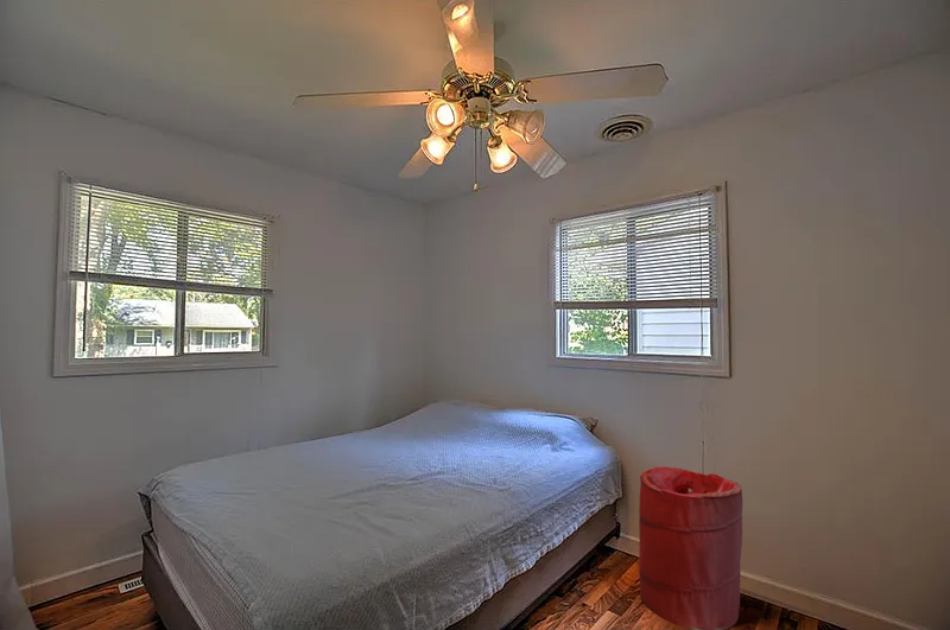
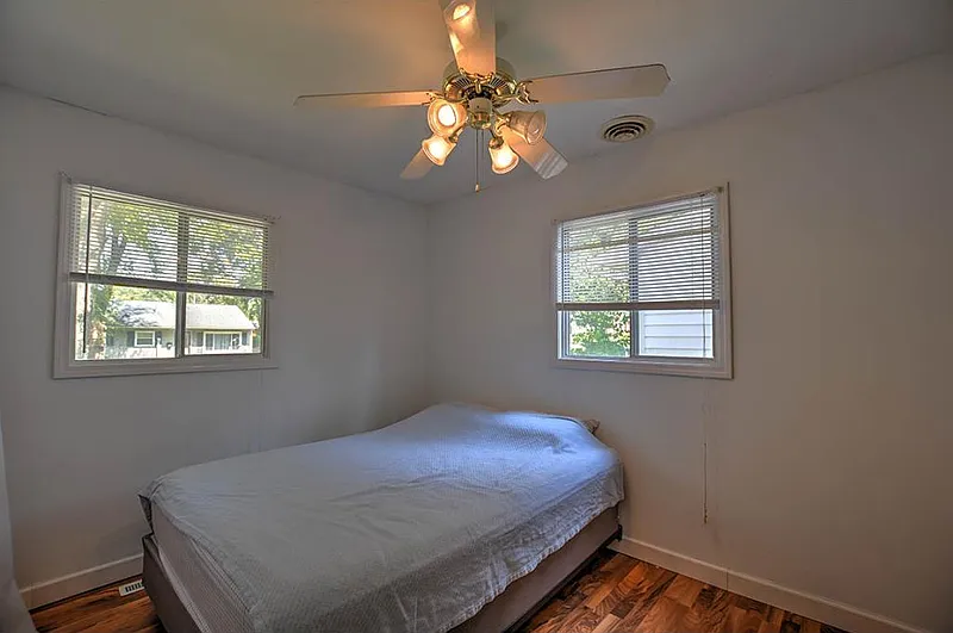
- laundry hamper (689, 537)
